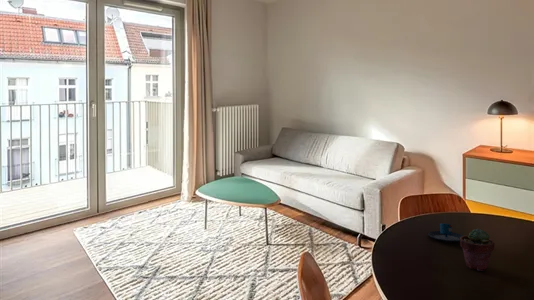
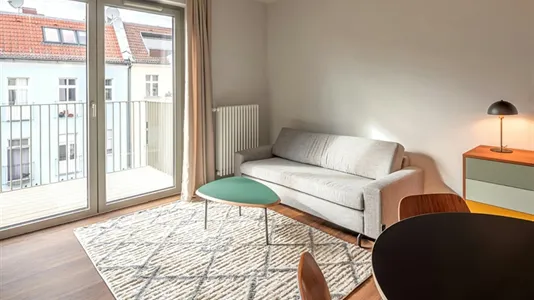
- mug (446, 231)
- potted succulent (476, 247)
